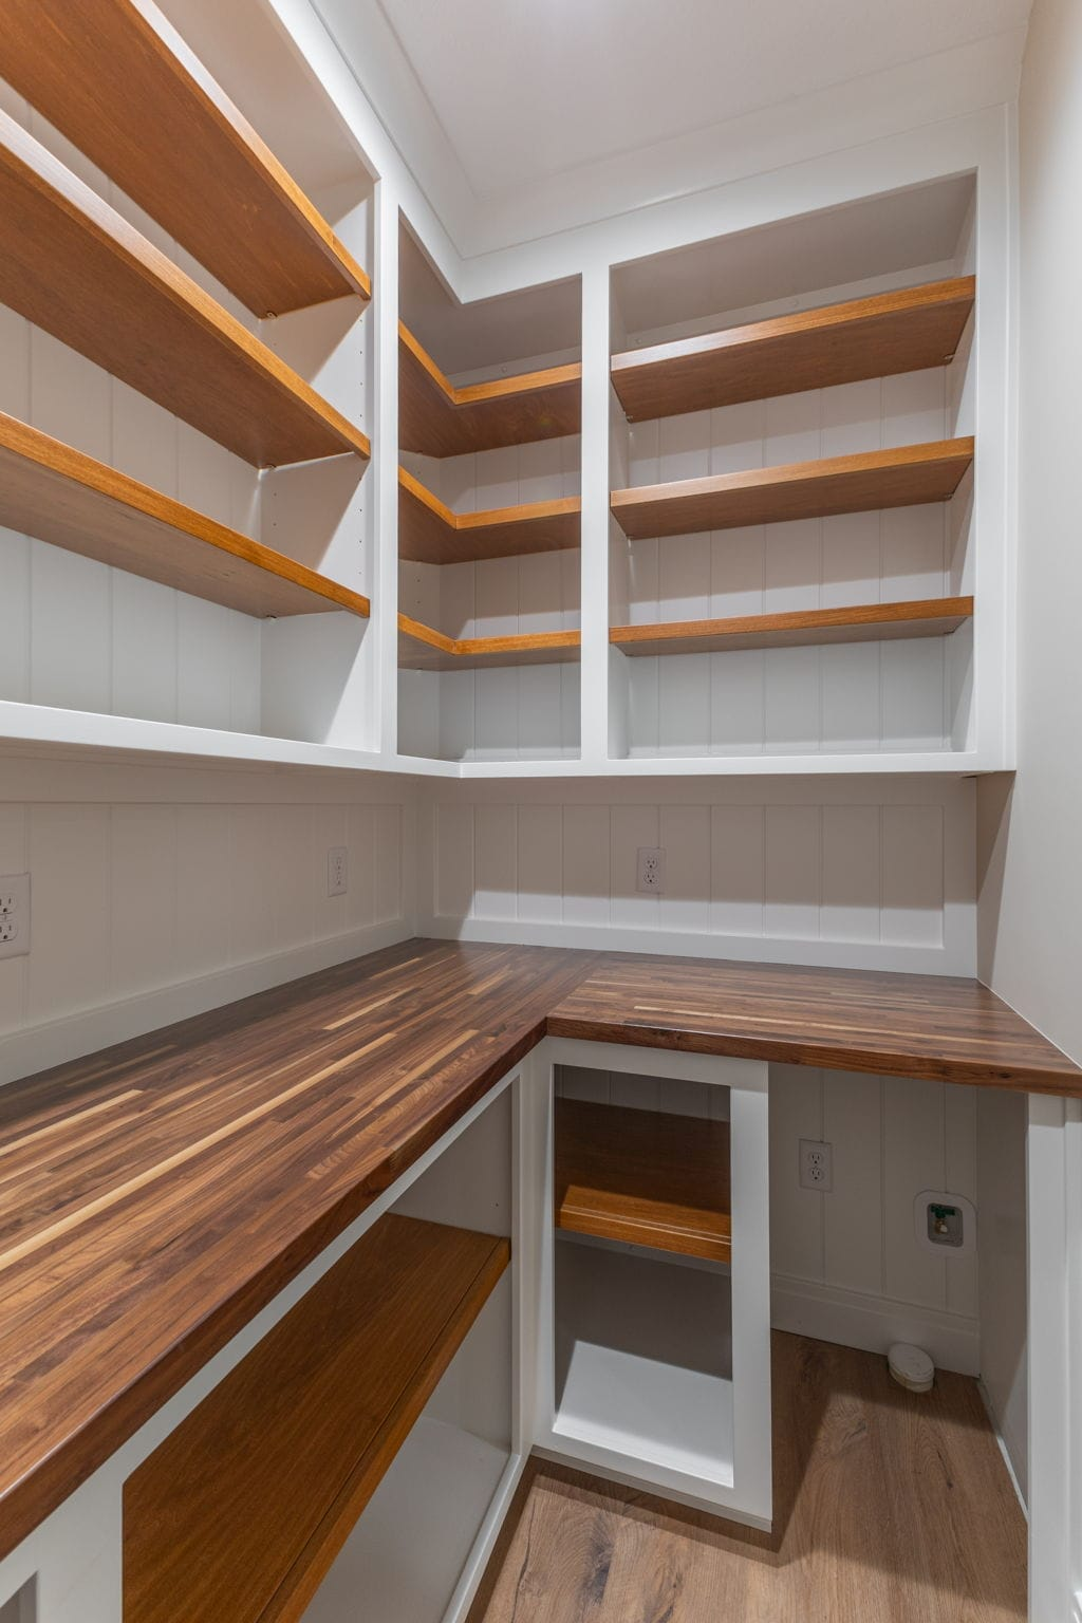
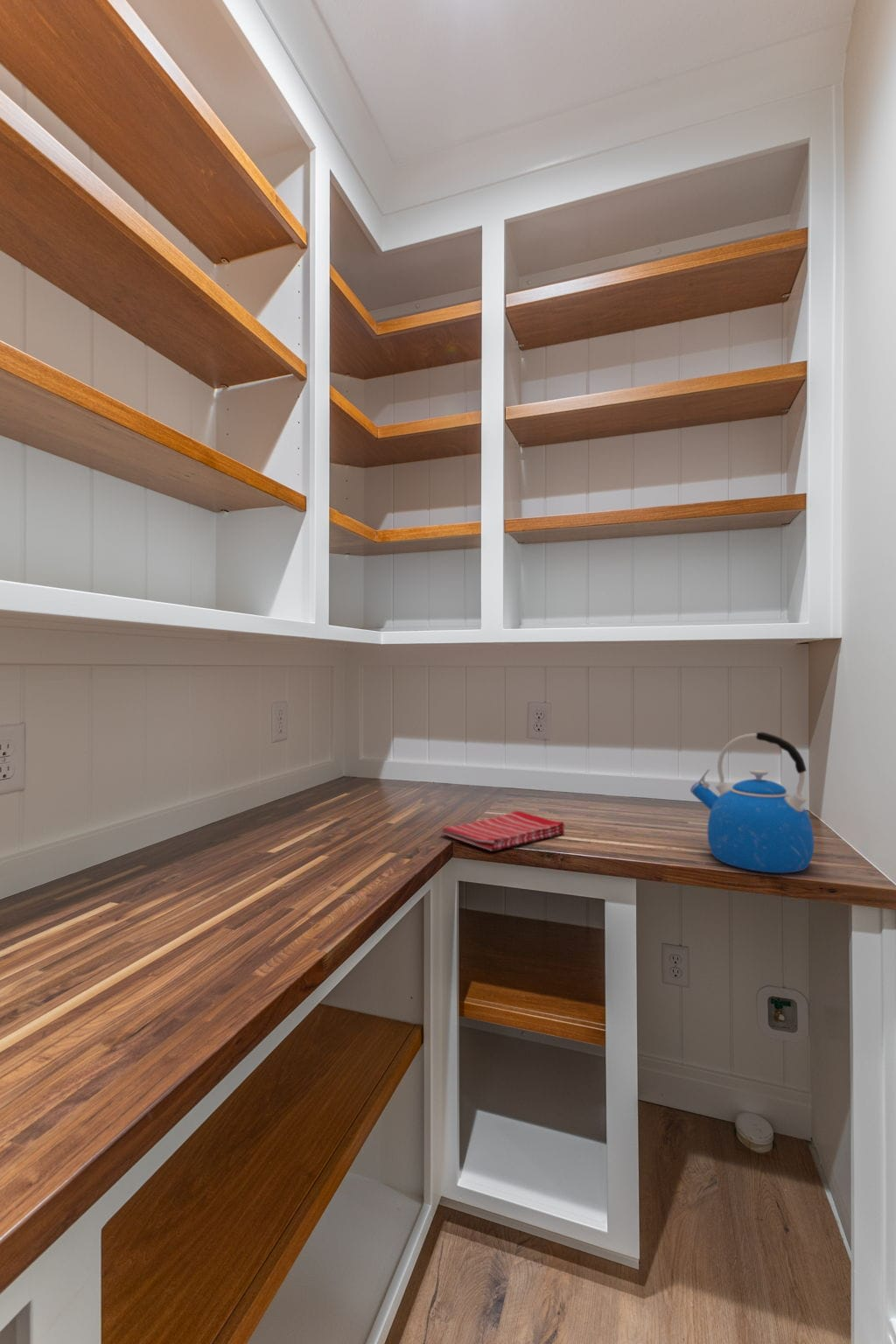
+ kettle (746, 794)
+ dish towel (504, 828)
